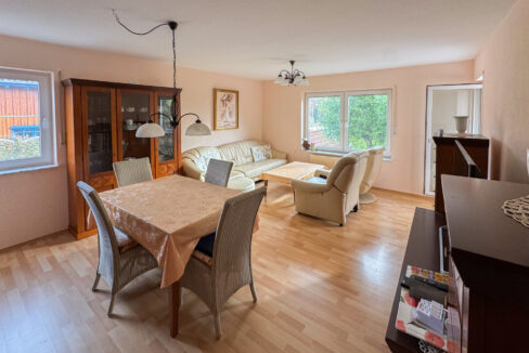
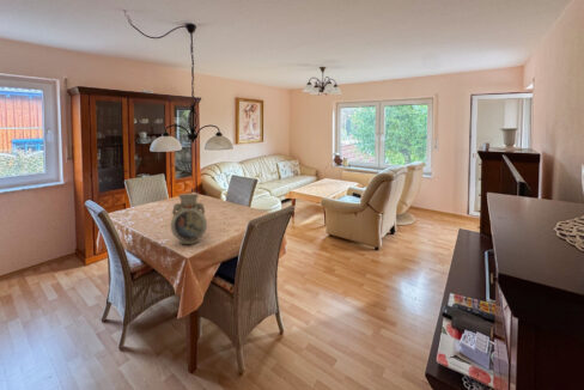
+ vase (188, 218)
